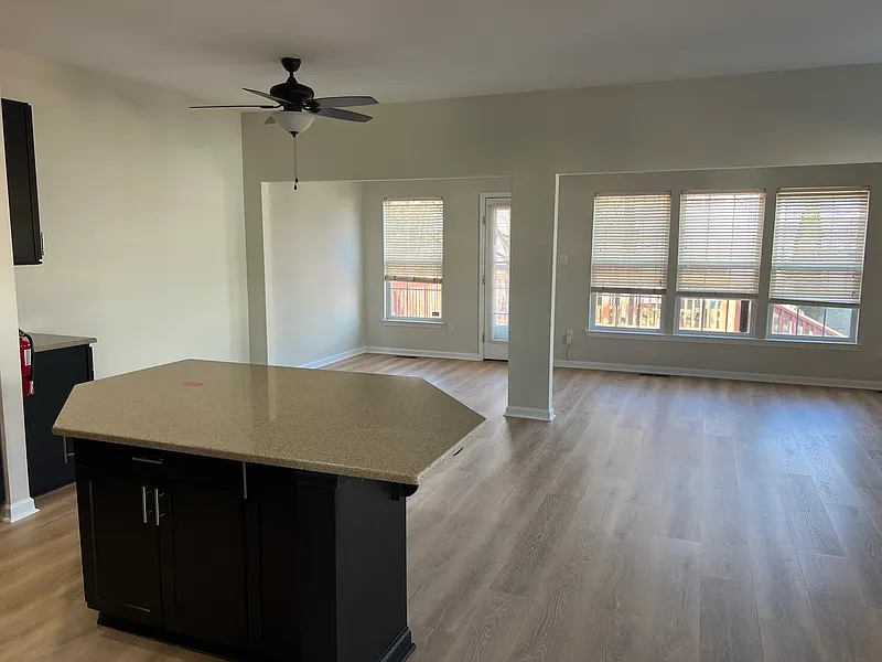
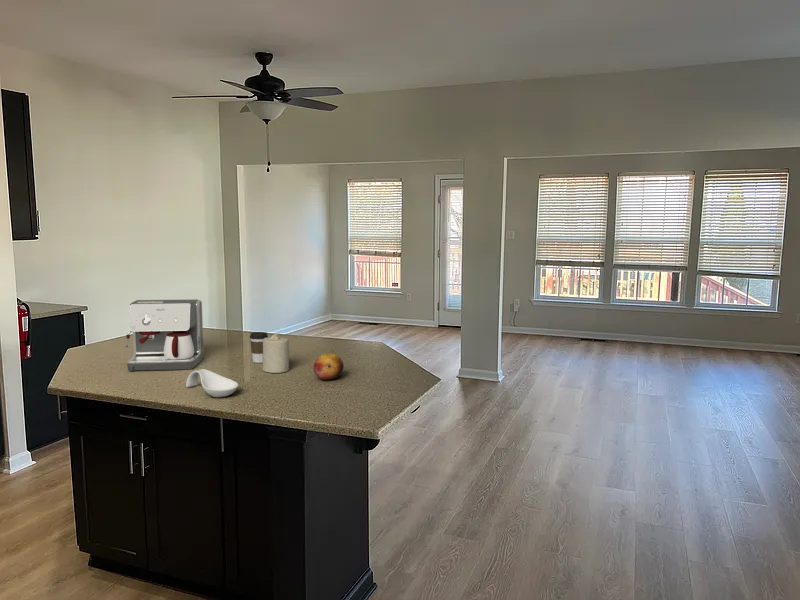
+ coffee maker (165, 333)
+ candle (275, 351)
+ fruit (329, 365)
+ spoon rest (210, 382)
+ coffee cup (259, 347)
